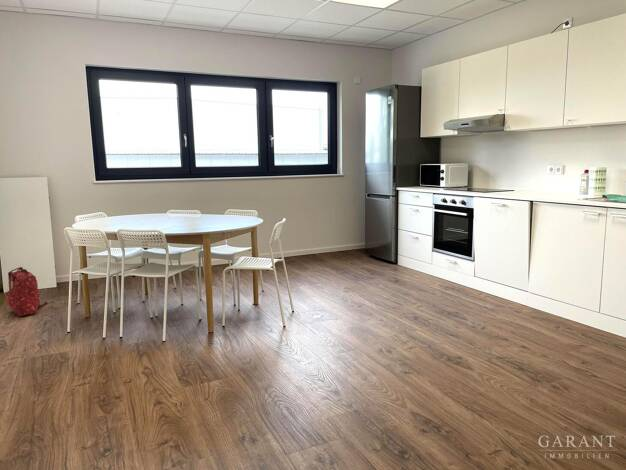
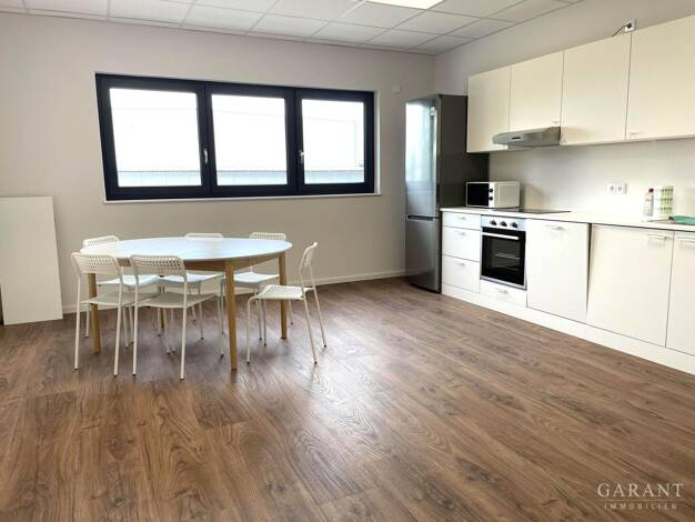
- backpack (26, 289)
